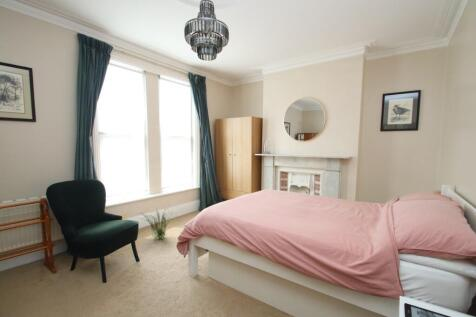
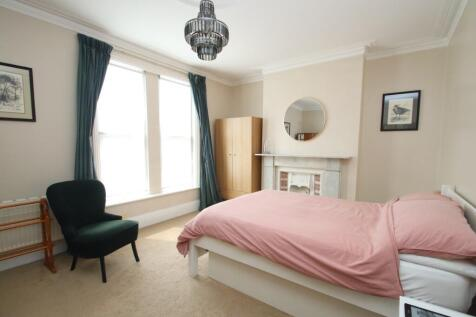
- decorative plant (157, 224)
